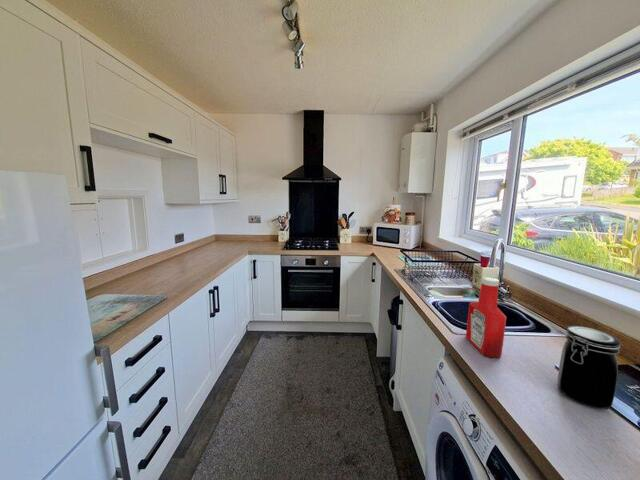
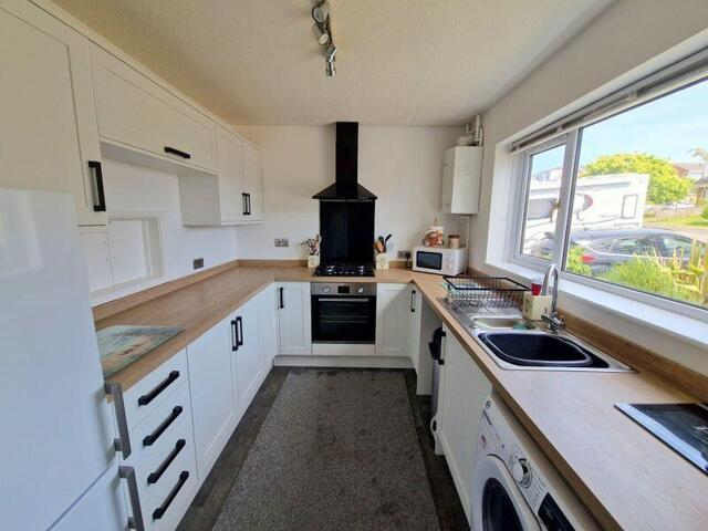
- soap bottle (486, 313)
- jar (587, 365)
